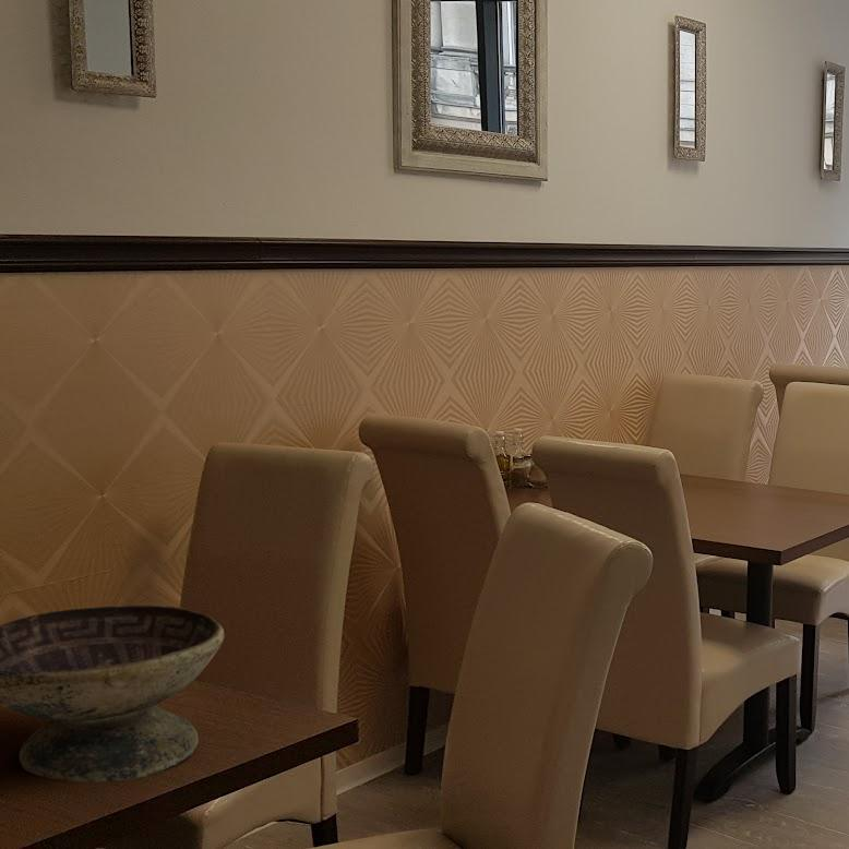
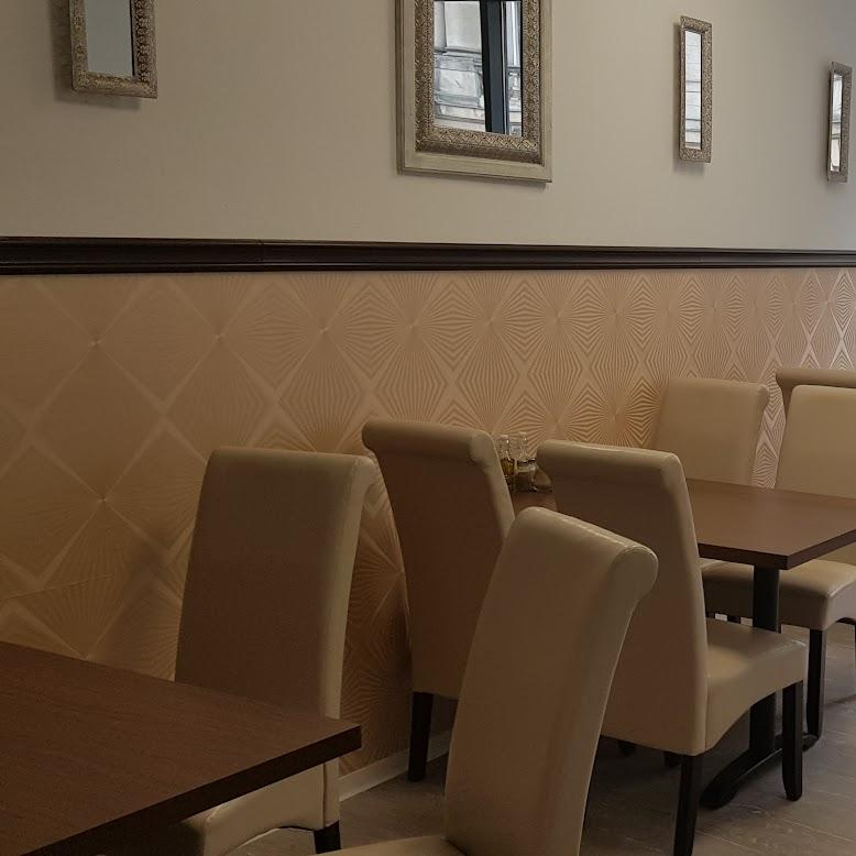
- decorative bowl (96, 689)
